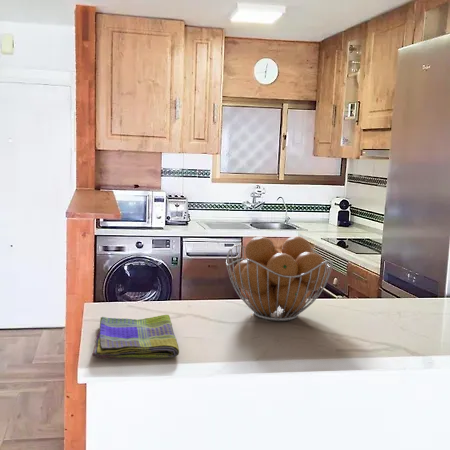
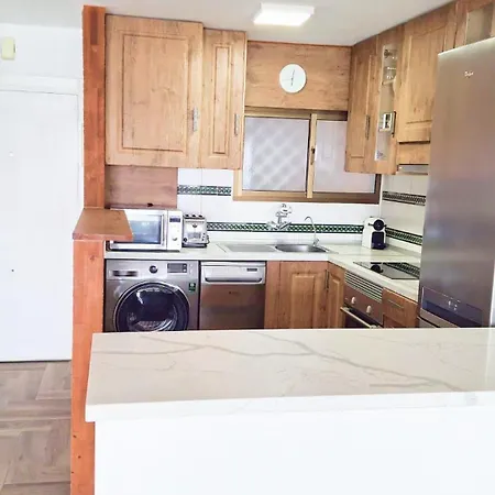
- dish towel (136, 334)
- fruit basket (277, 276)
